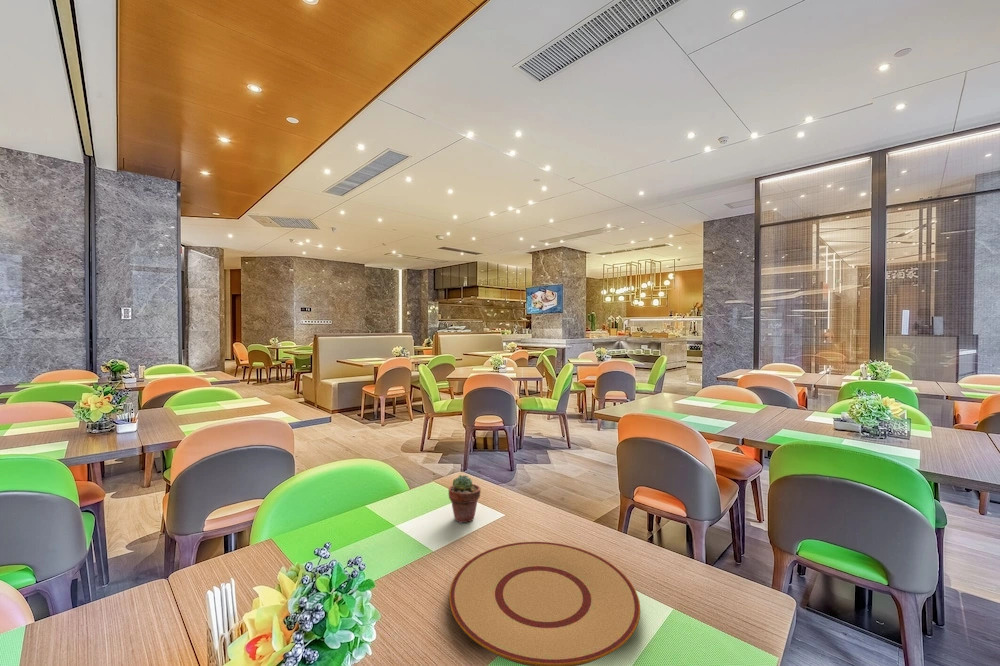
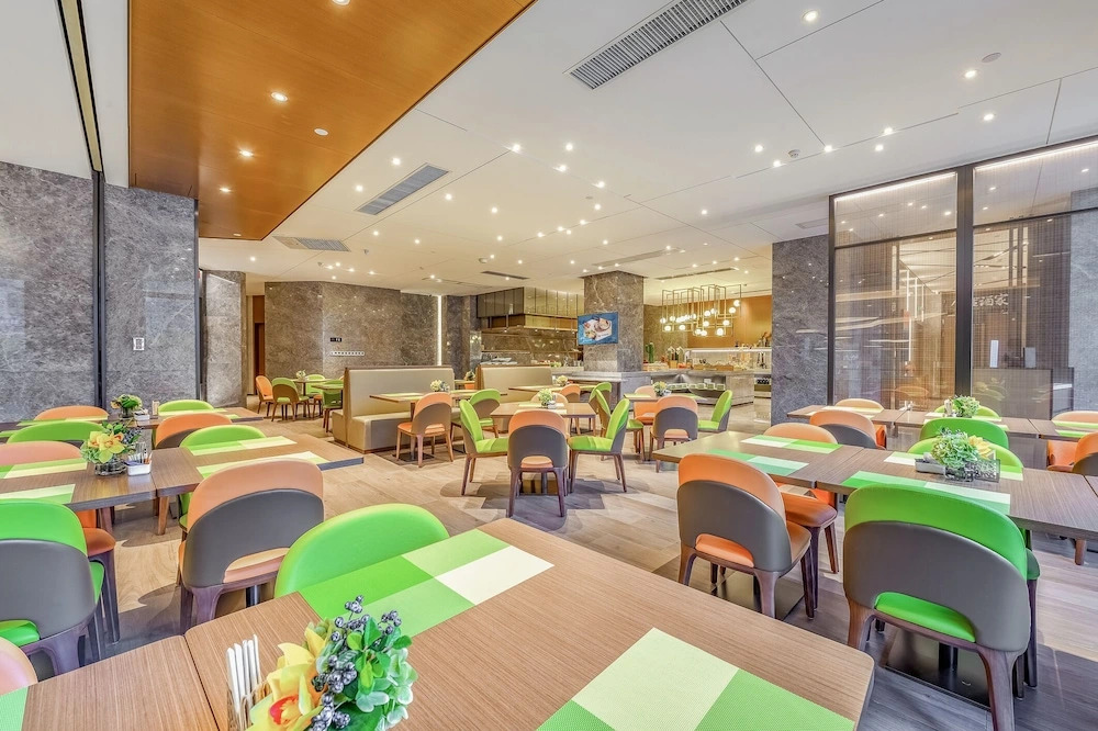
- plate (542, 594)
- potted succulent (464, 496)
